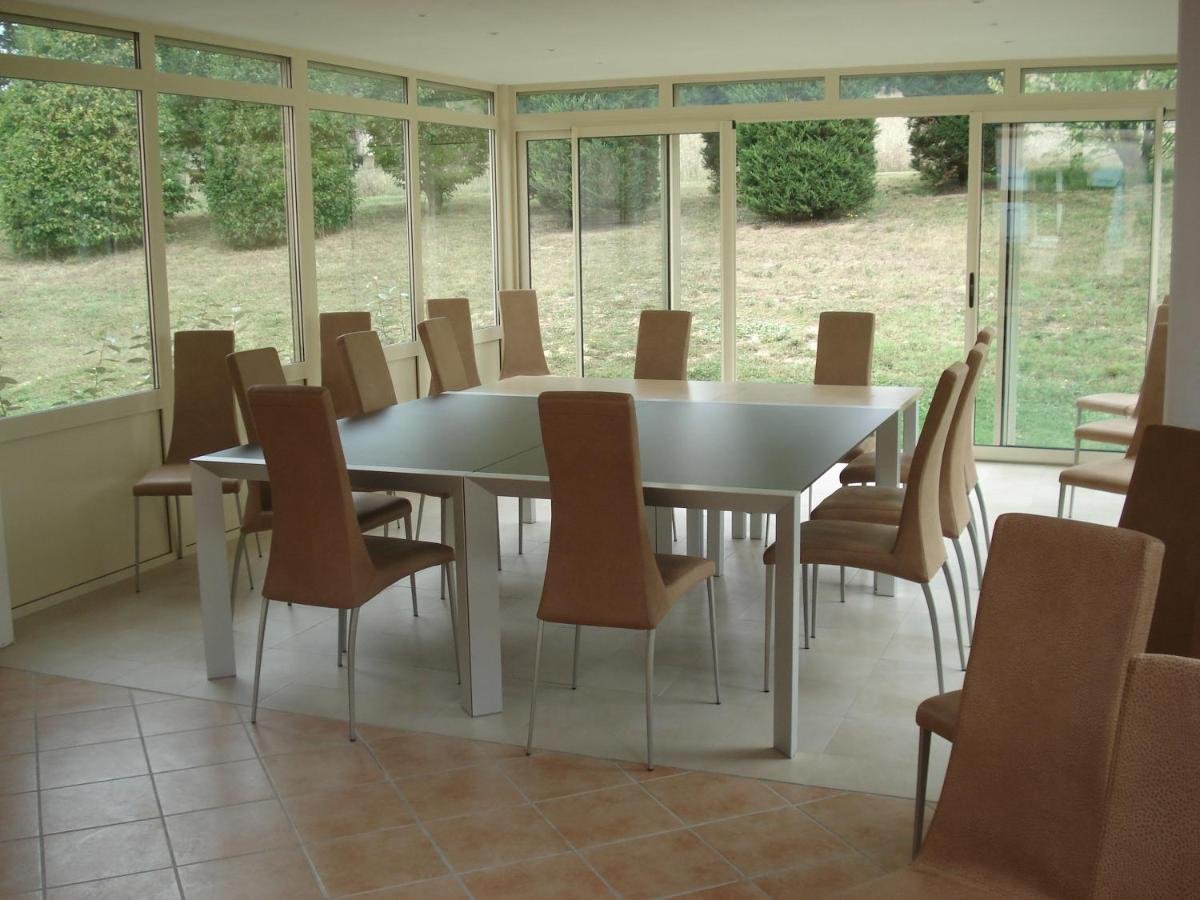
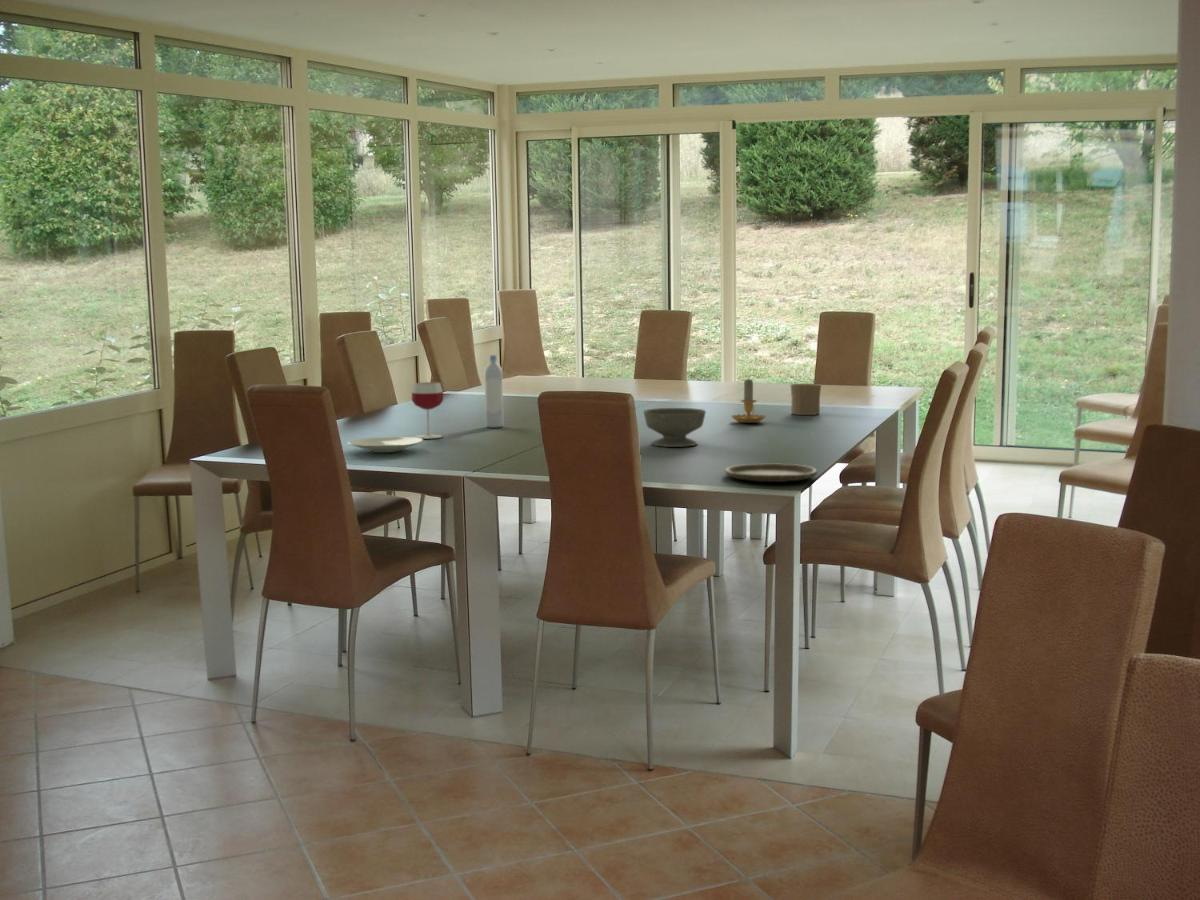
+ plate (386, 446)
+ cup (805, 399)
+ bowl (674, 427)
+ candle (749, 399)
+ wineglass (427, 410)
+ bottle (493, 391)
+ plate (770, 472)
